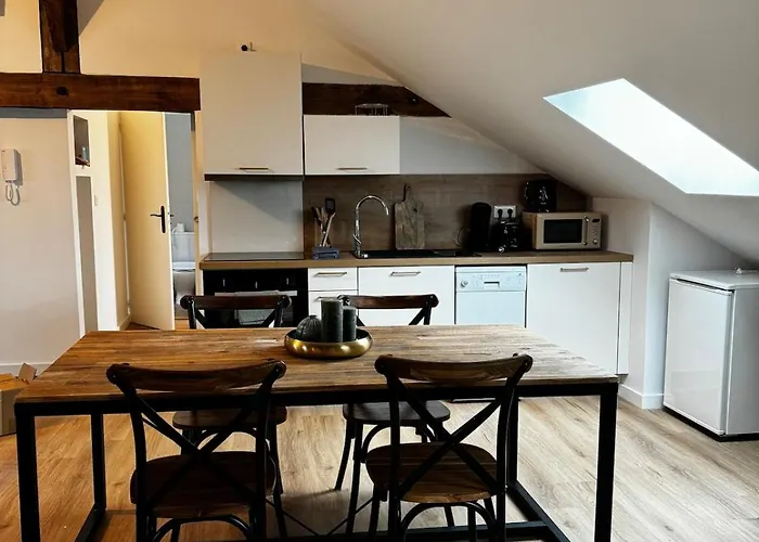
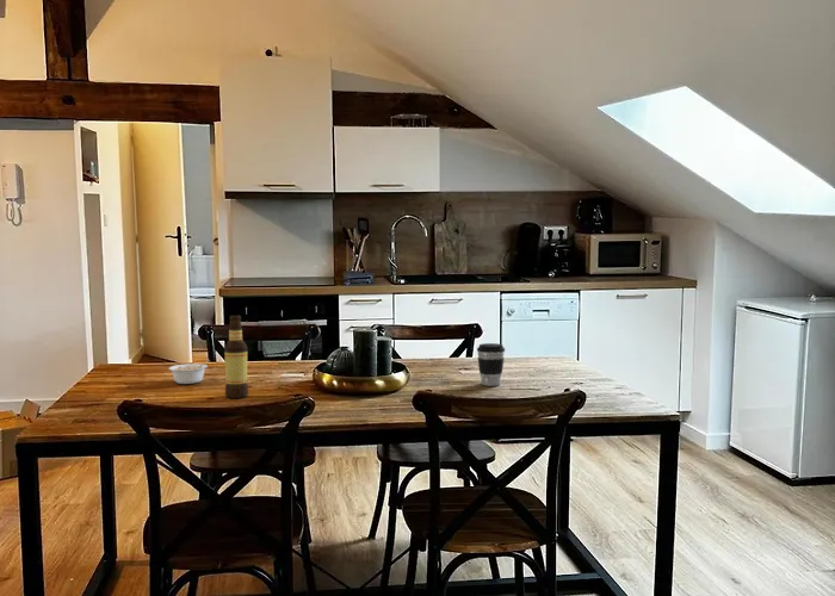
+ legume (188, 372)
+ coffee cup (490, 364)
+ bottle (235, 355)
